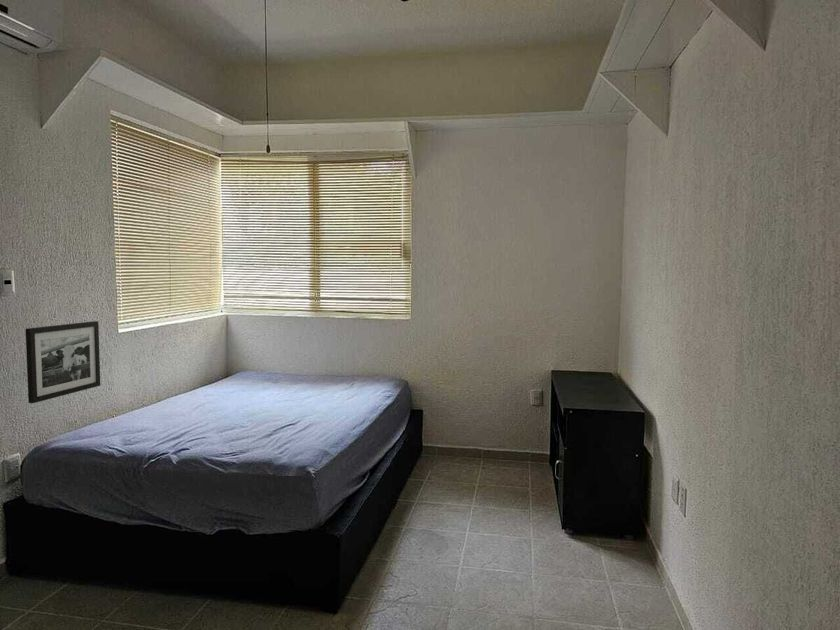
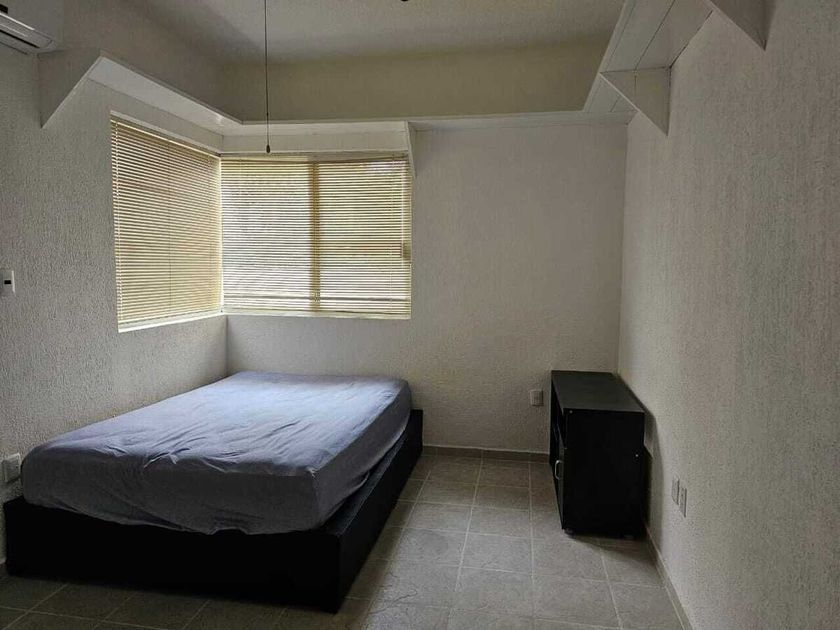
- picture frame (65, 359)
